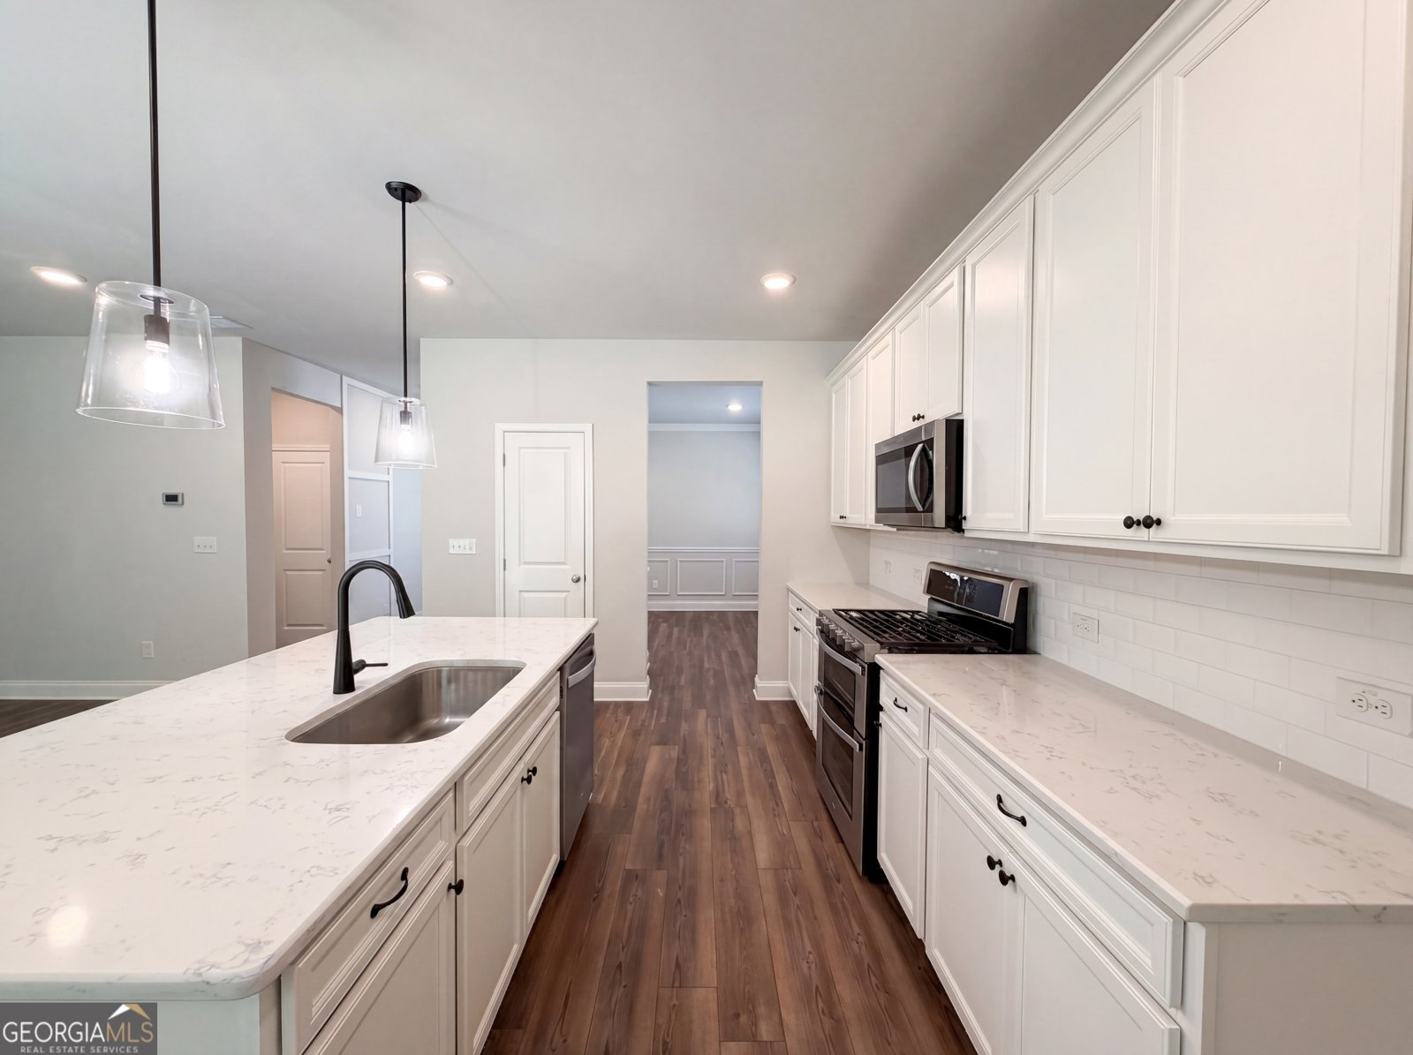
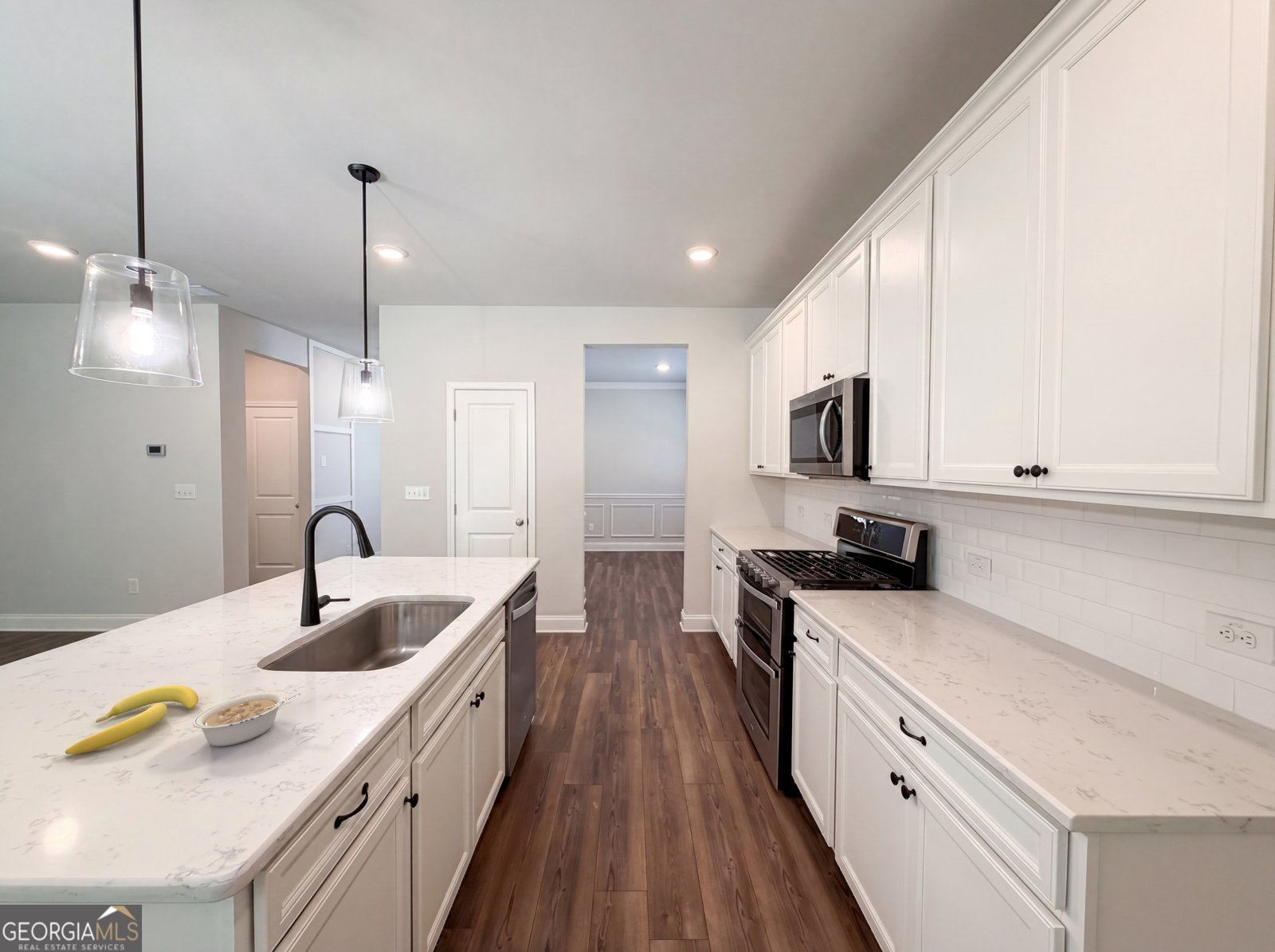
+ banana (135, 715)
+ legume (245, 716)
